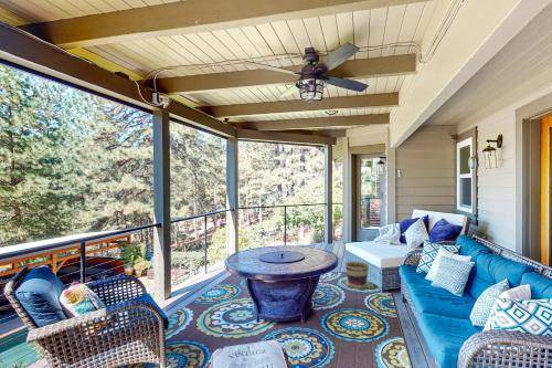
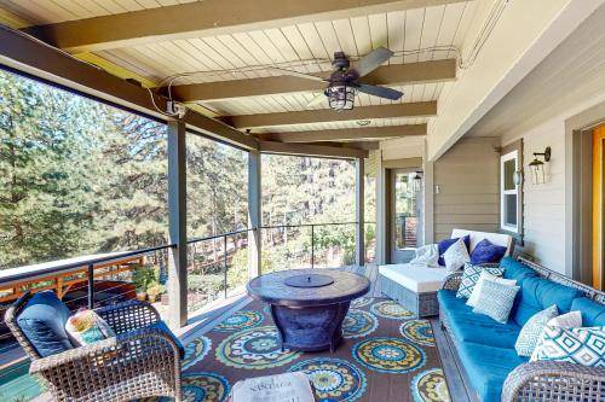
- basket (357, 274)
